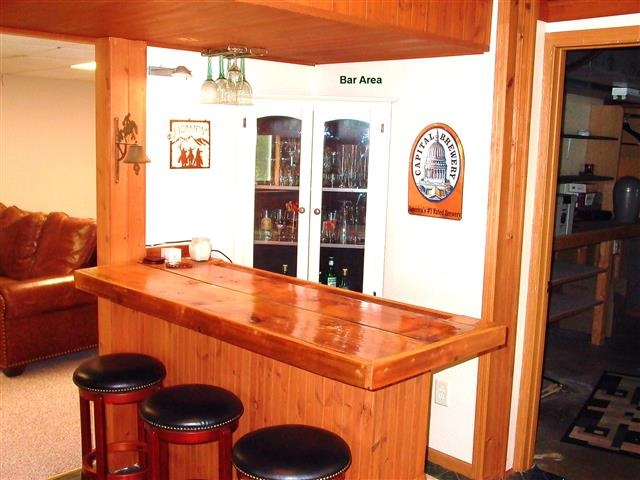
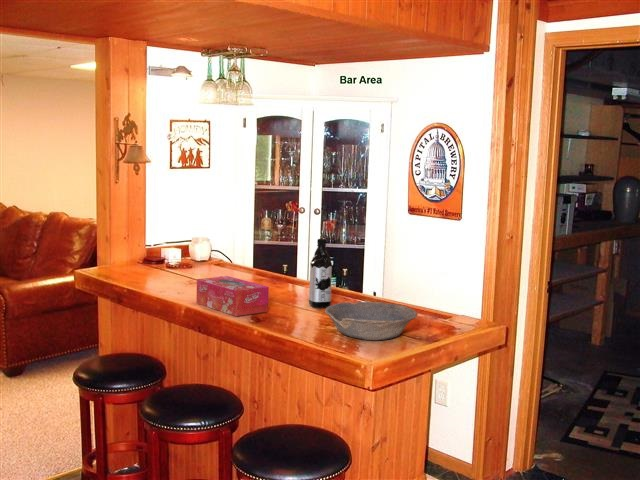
+ tissue box (231, 295)
+ bowl (371, 322)
+ water bottle (320, 272)
